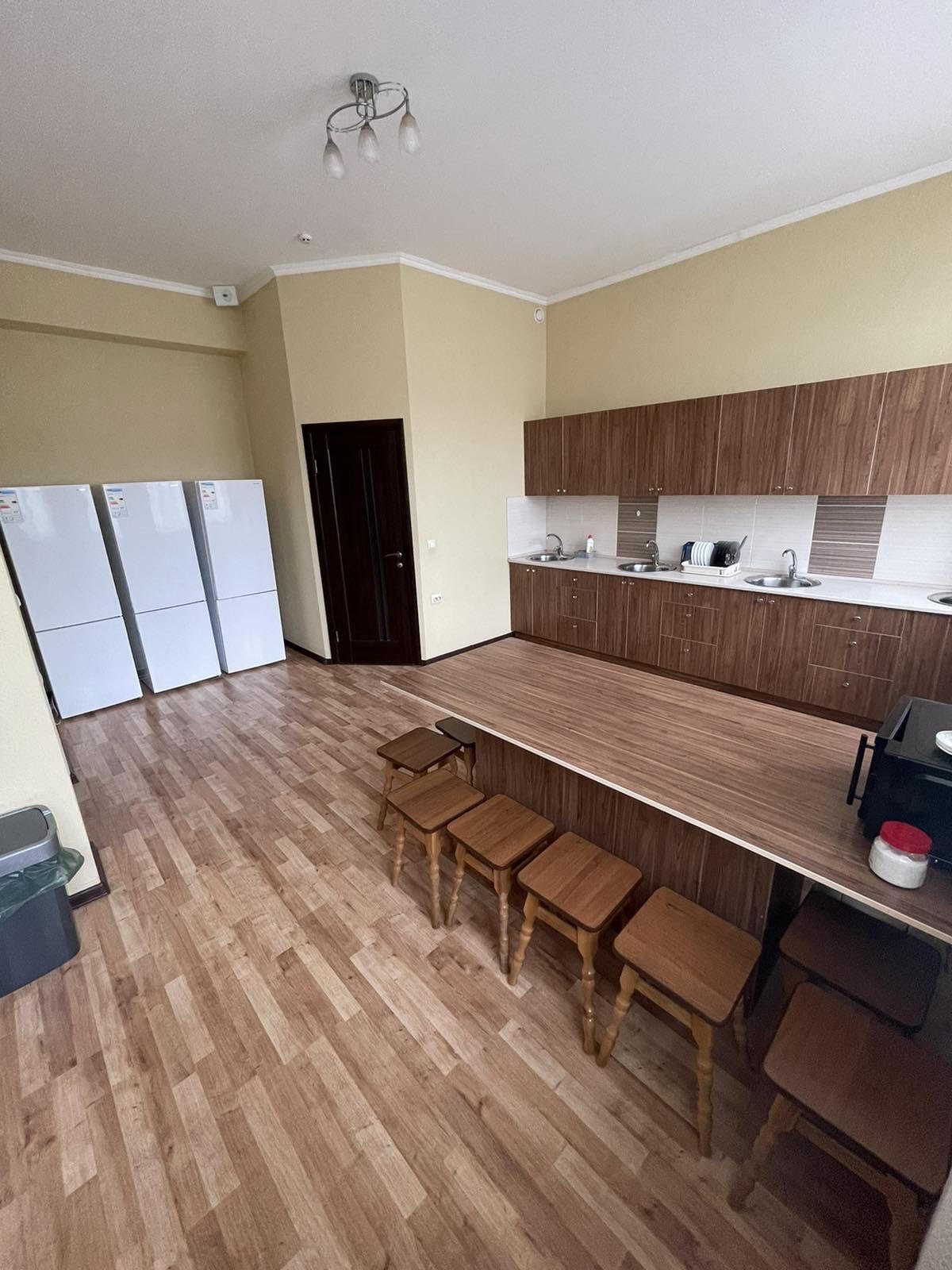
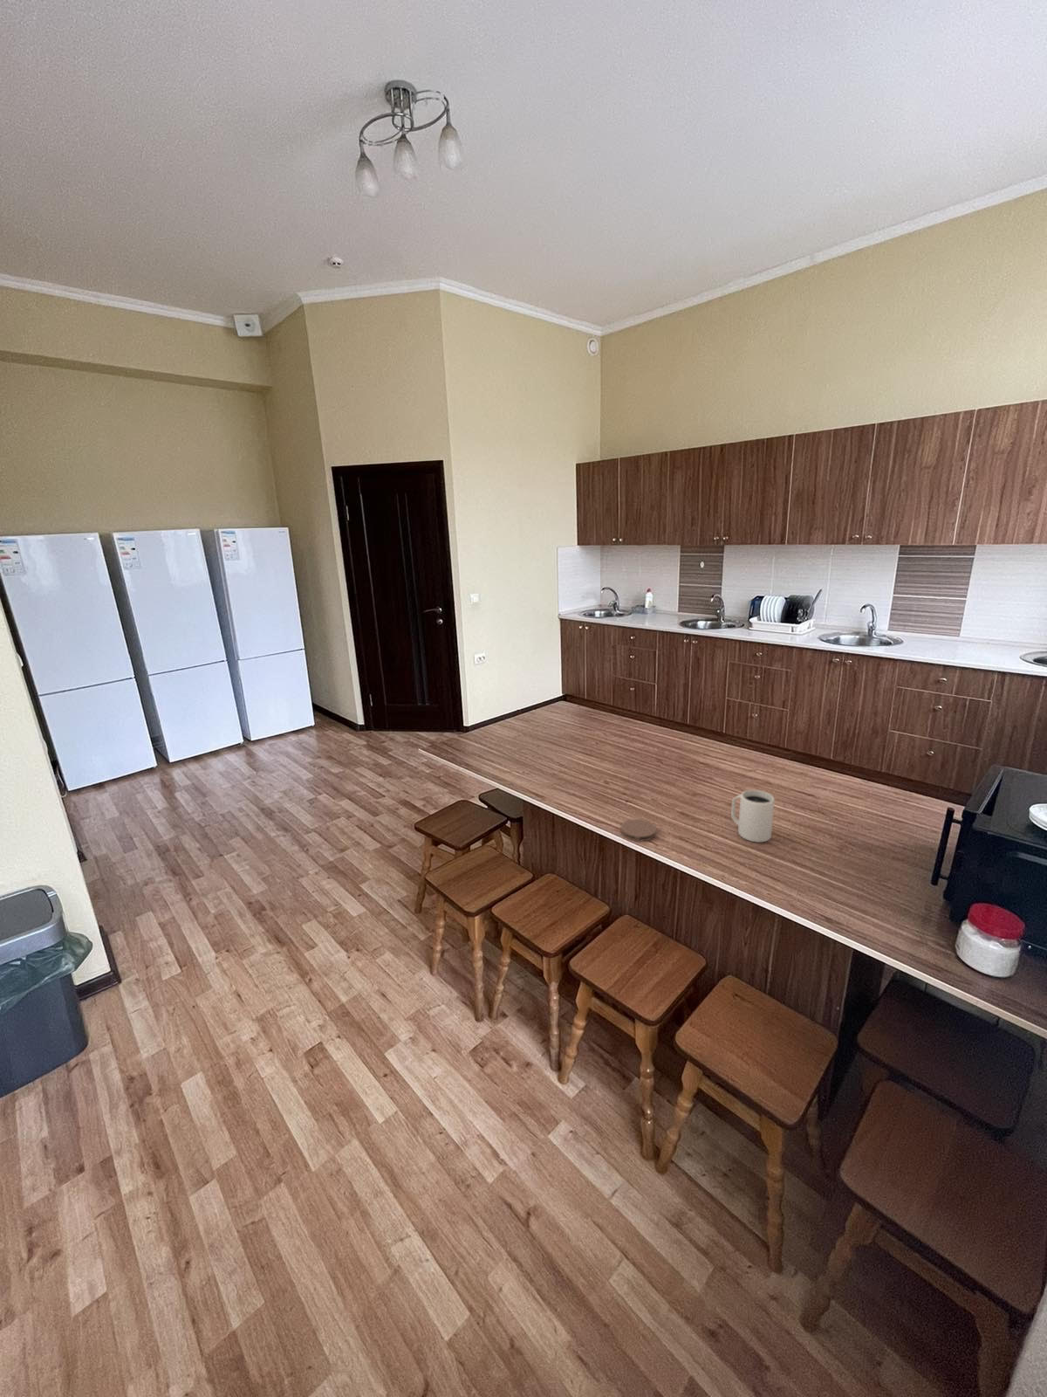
+ coaster (638, 829)
+ mug (751, 814)
